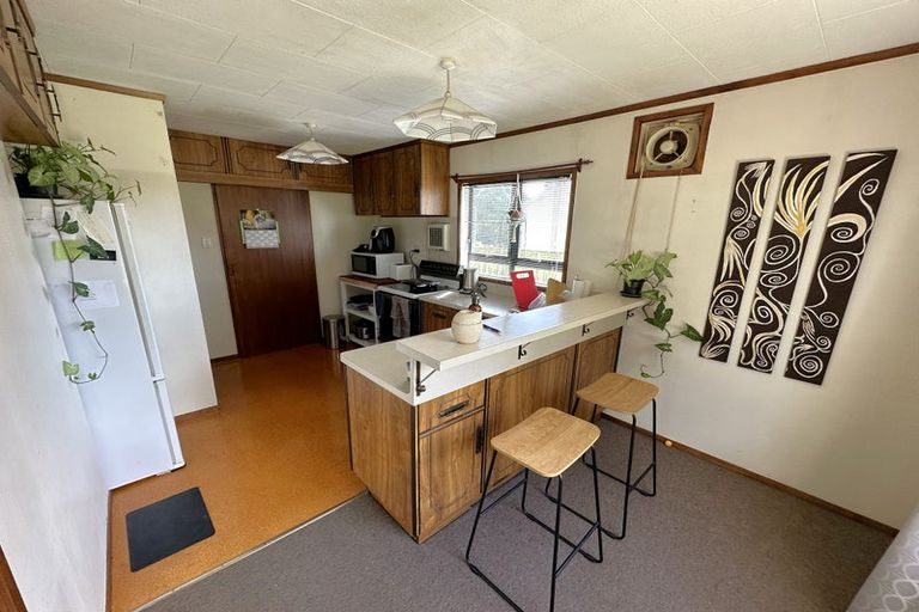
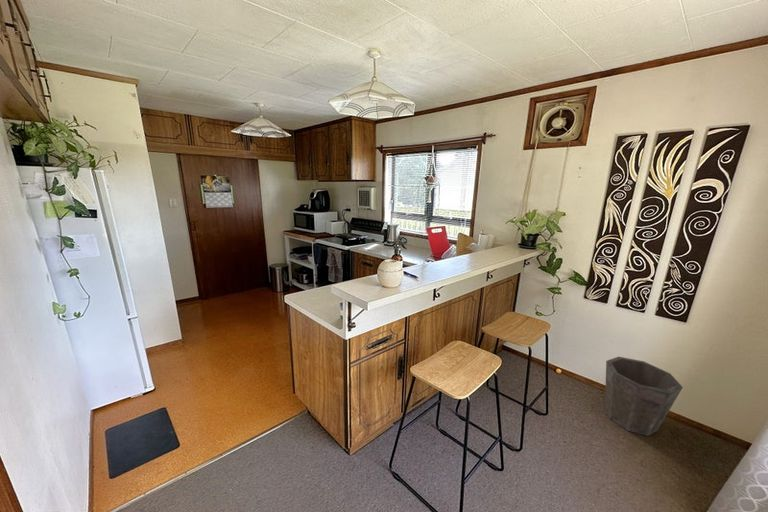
+ waste bin (635, 396)
